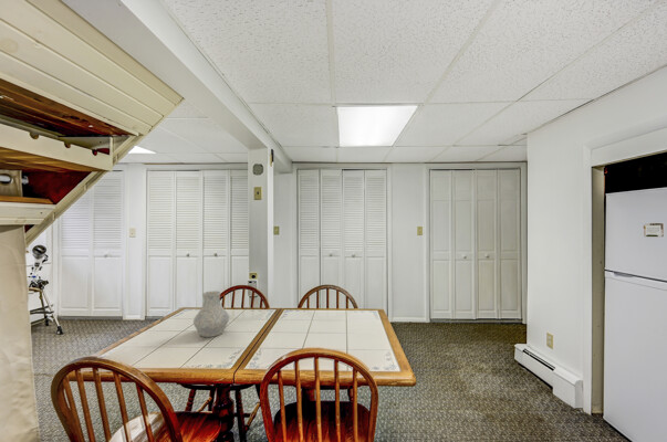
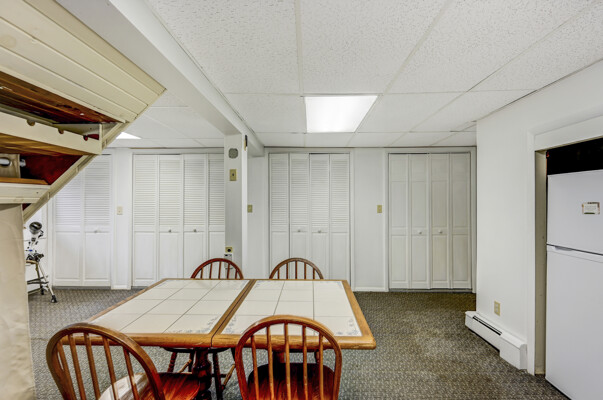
- vase (211, 313)
